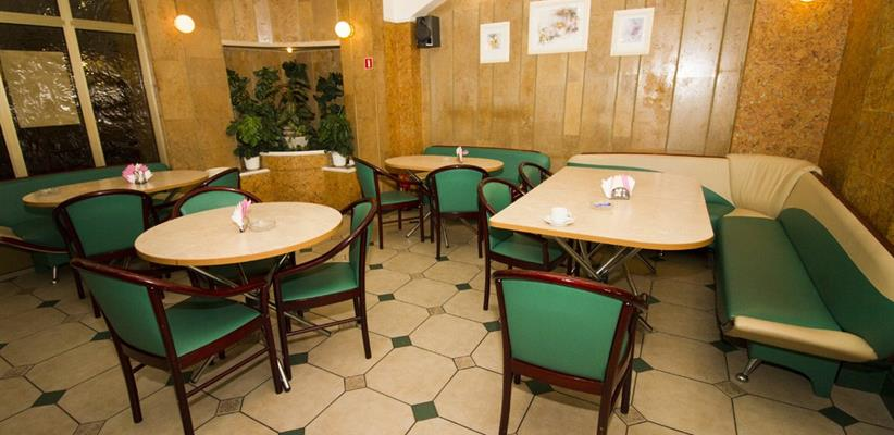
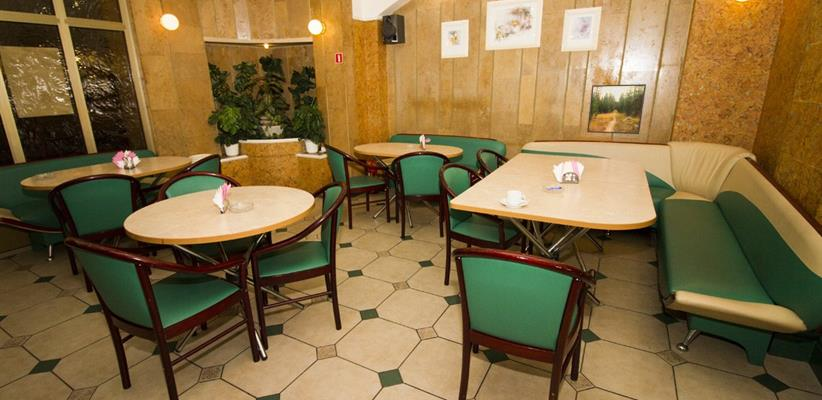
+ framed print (615, 109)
